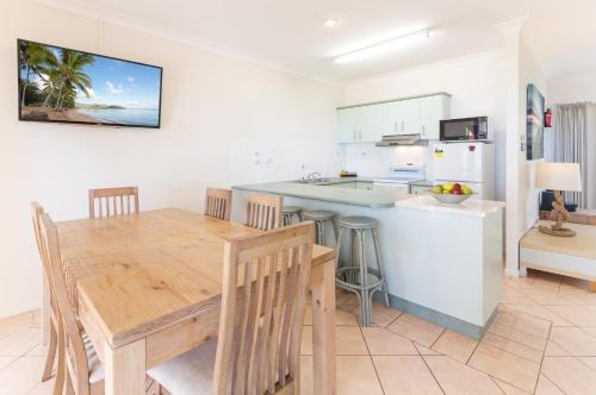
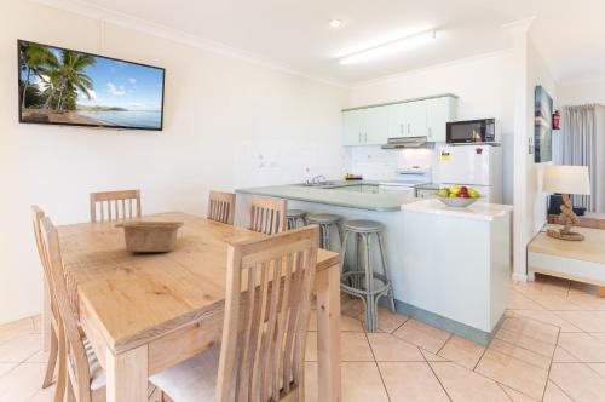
+ serving bowl (152, 236)
